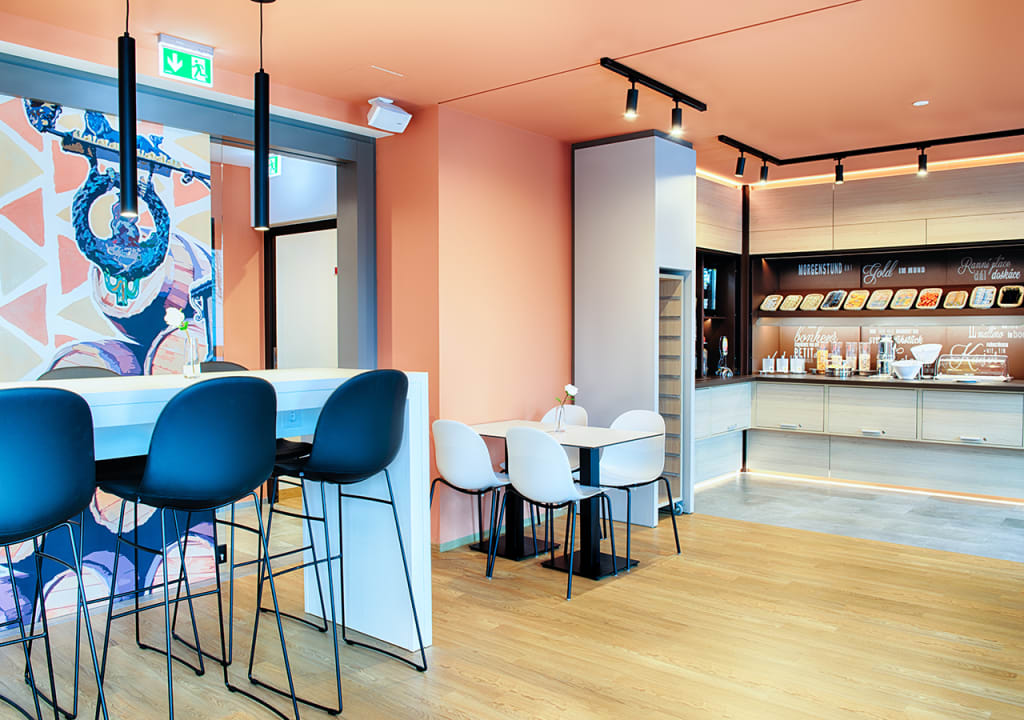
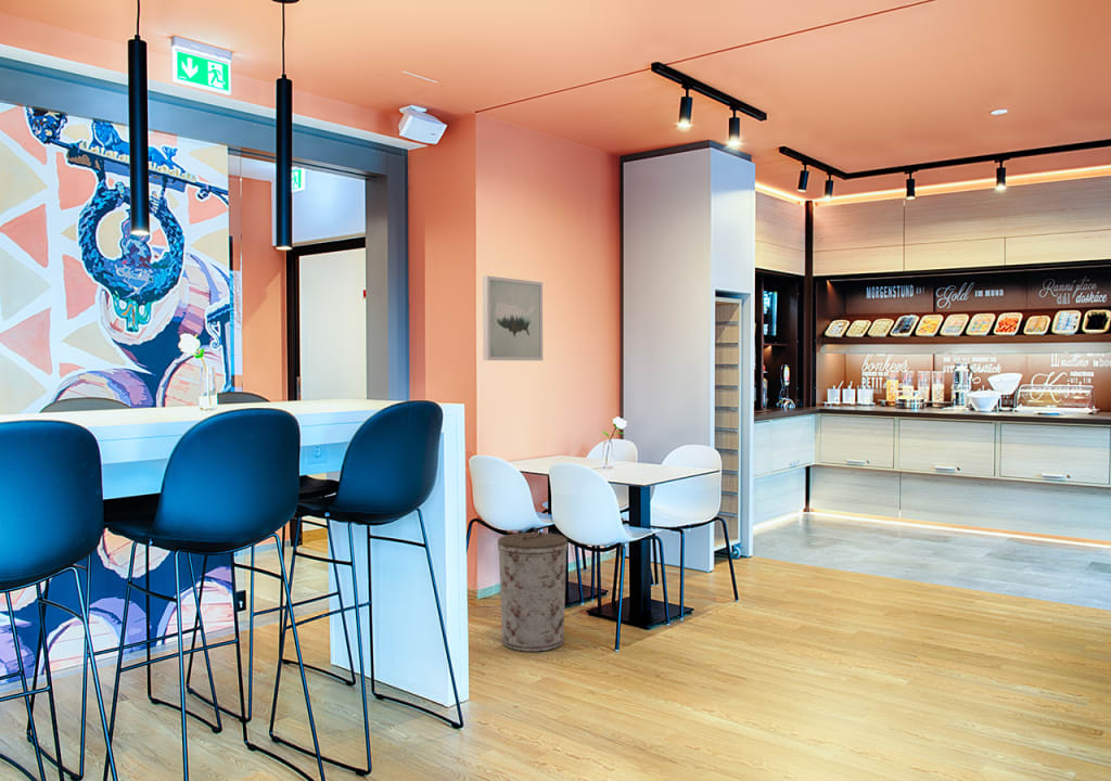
+ wall art (513, 320)
+ trash can (533, 587)
